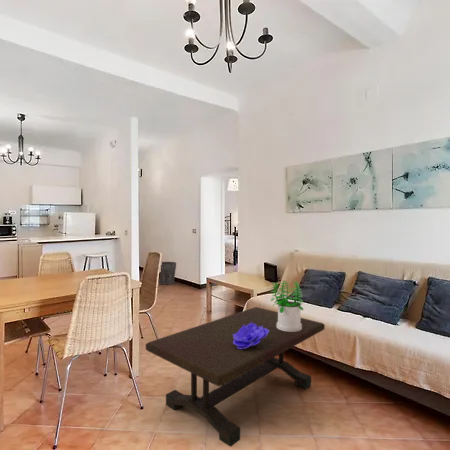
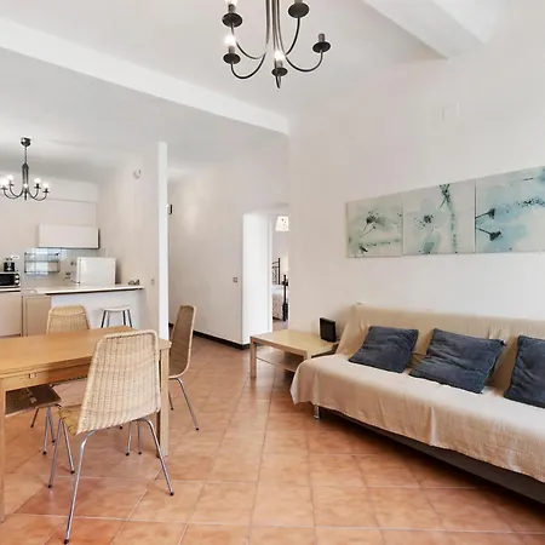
- coffee table (242, 363)
- potted plant (286, 303)
- decorative bowl (248, 334)
- waste bin (166, 272)
